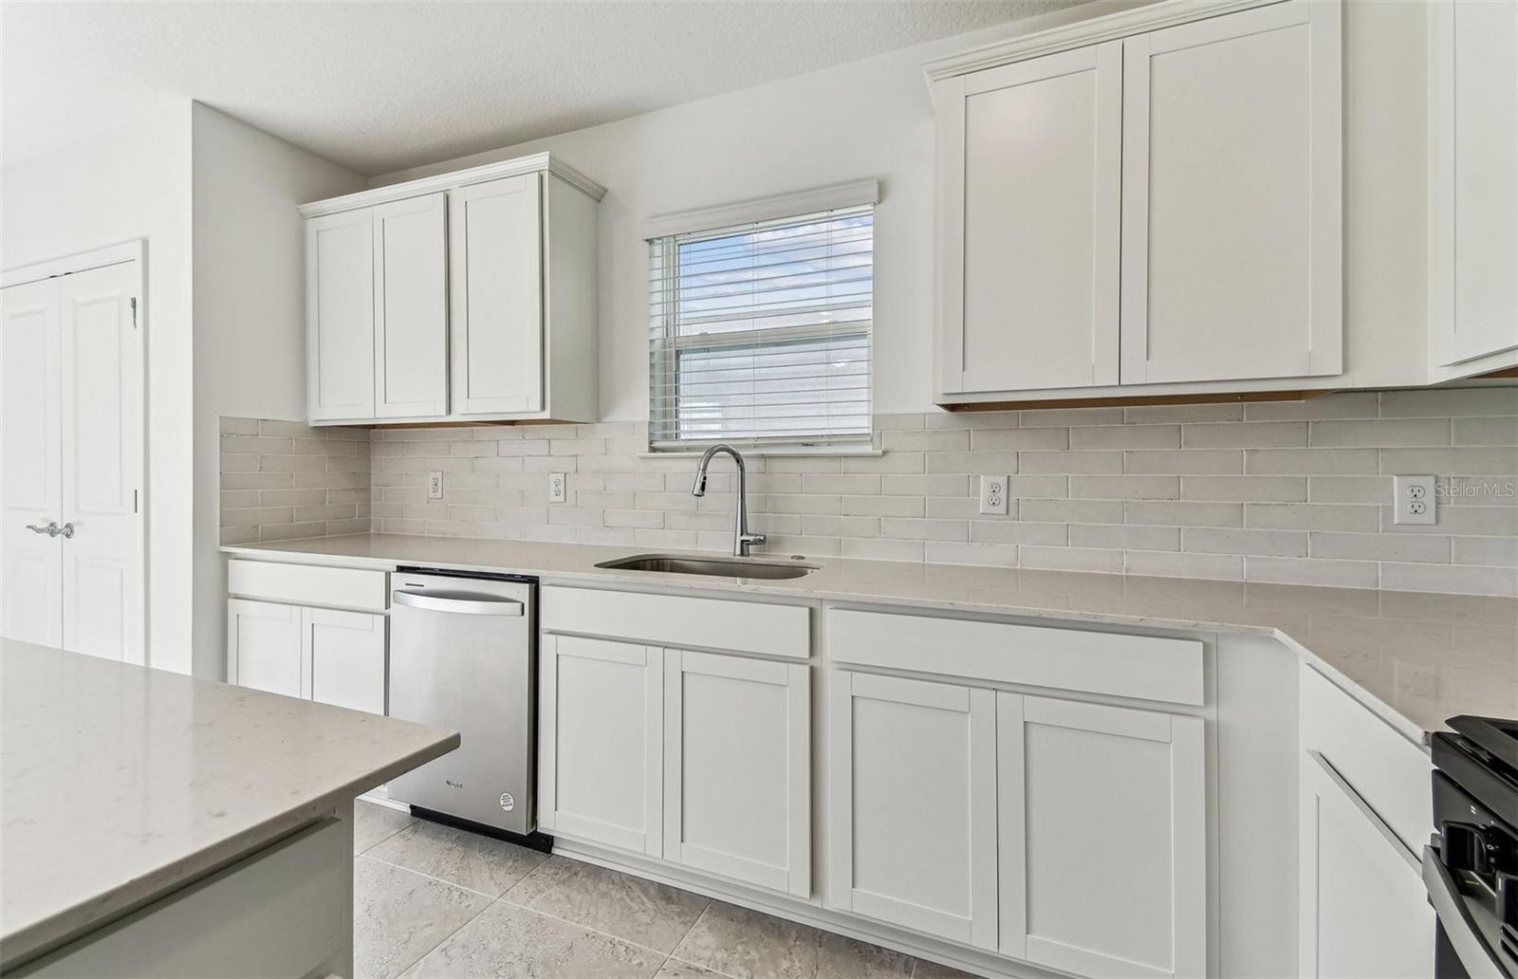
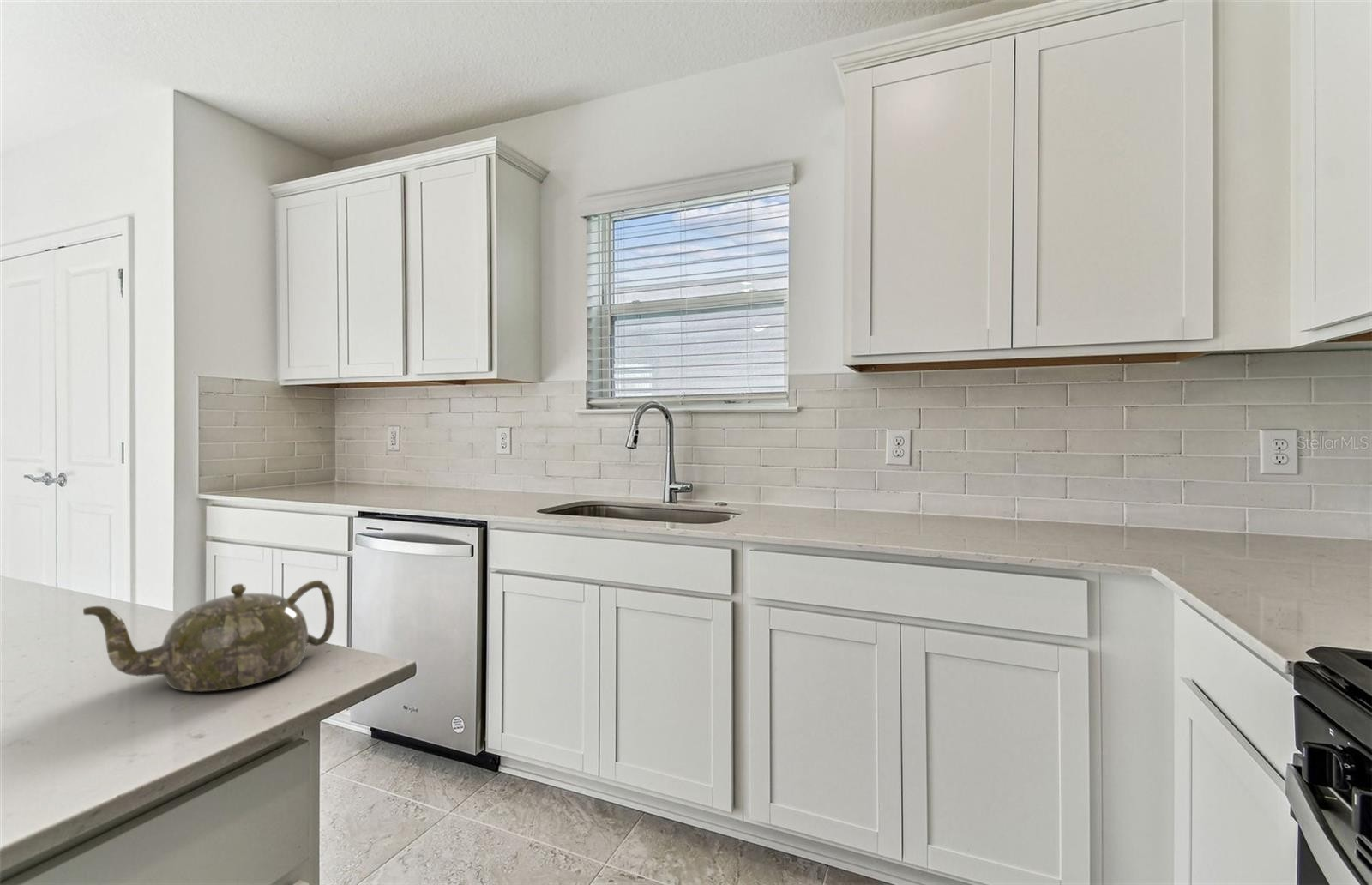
+ teapot (226, 629)
